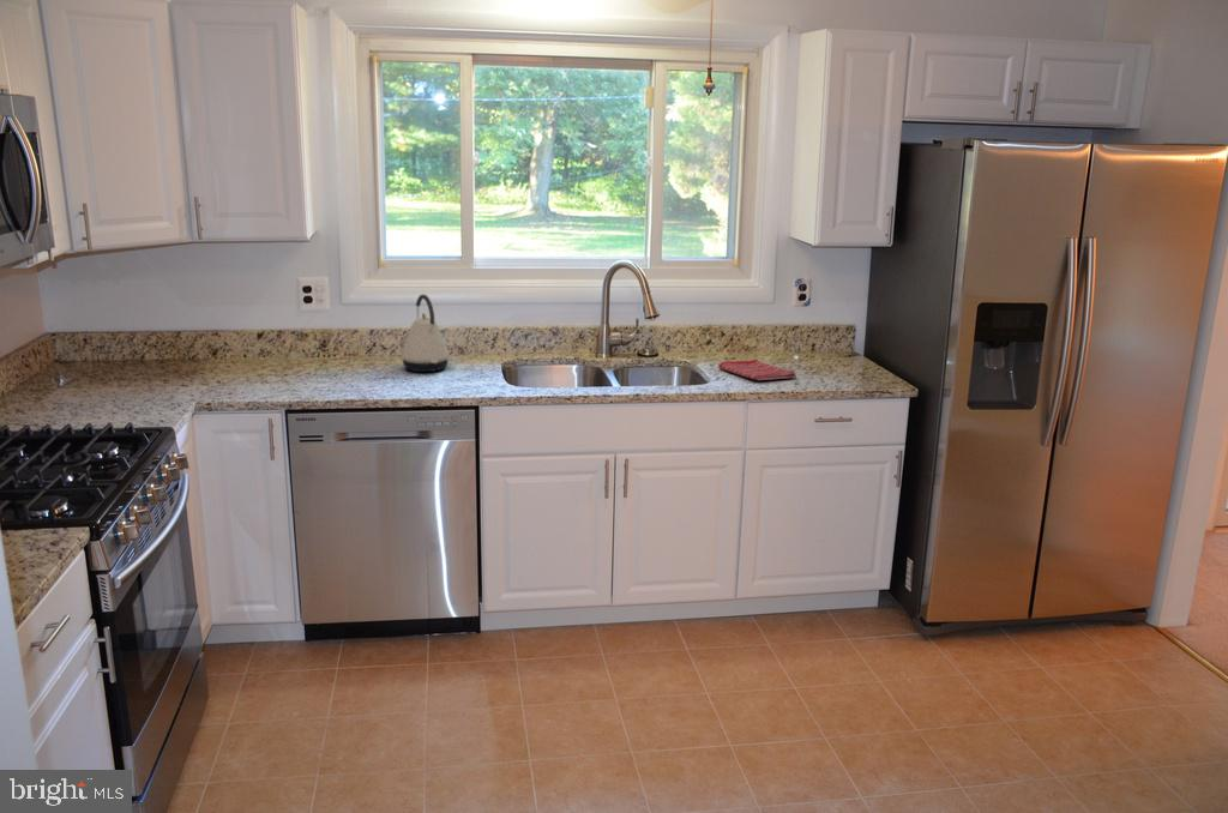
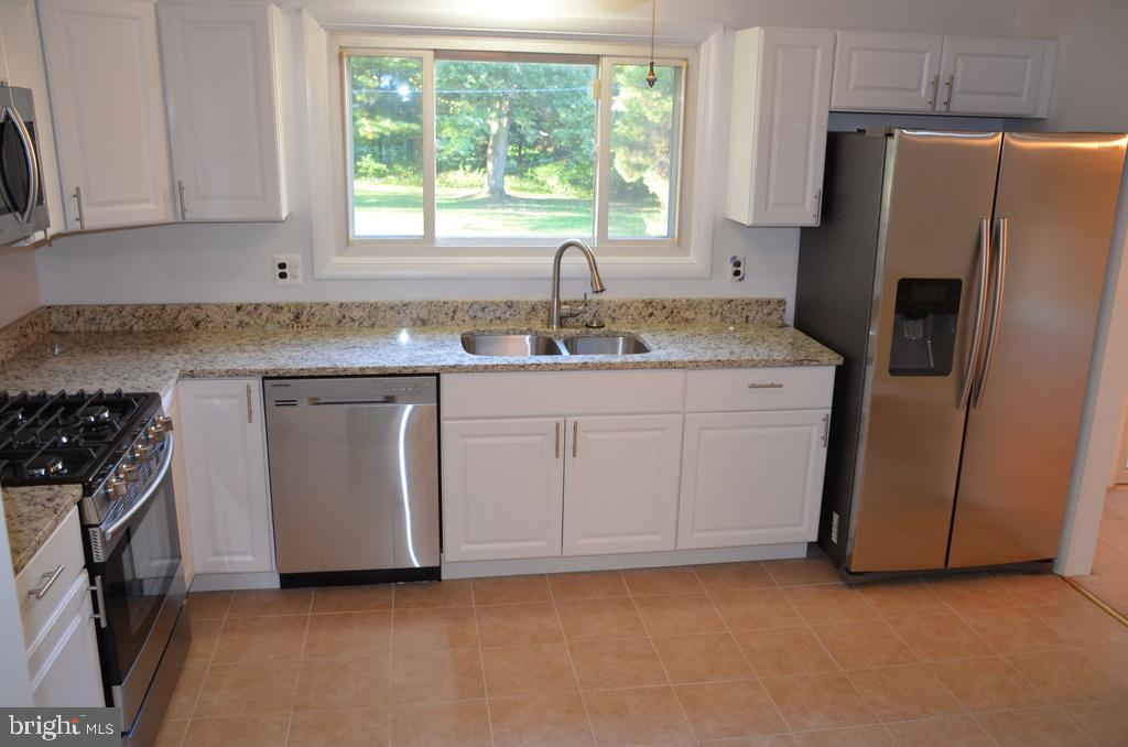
- dish towel (756, 369)
- kettle (423, 331)
